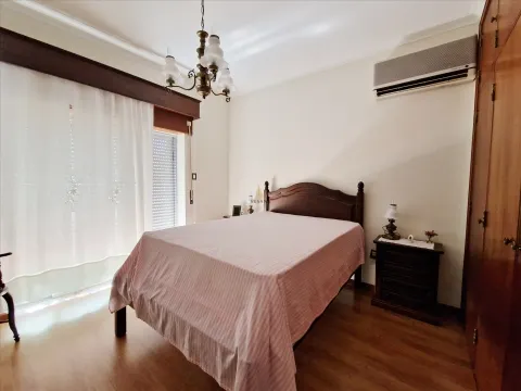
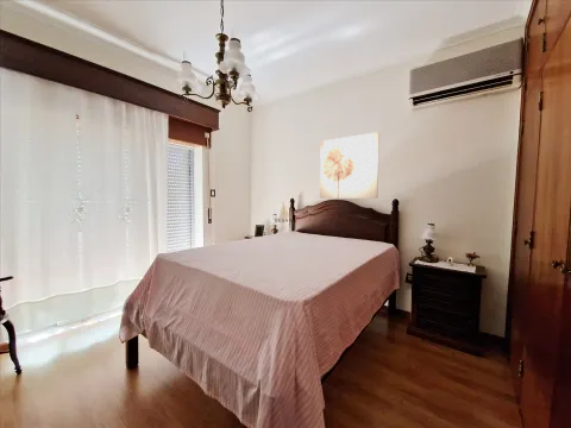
+ wall art (346, 168)
